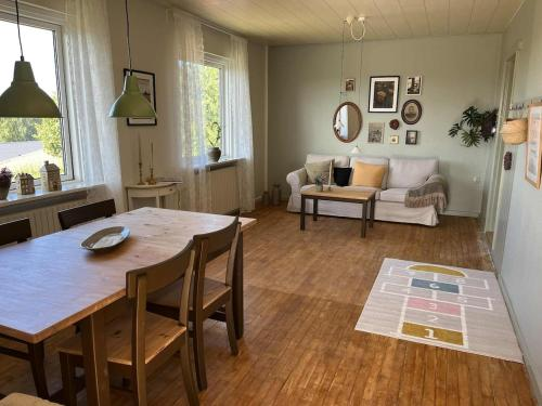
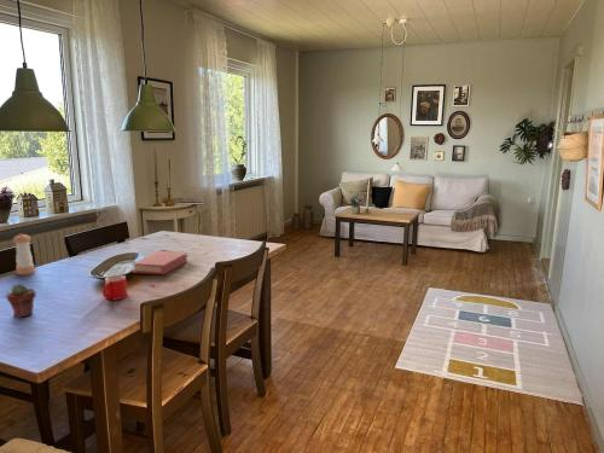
+ mug (112, 289)
+ book (161, 262)
+ pepper shaker (23, 252)
+ potted succulent (21, 298)
